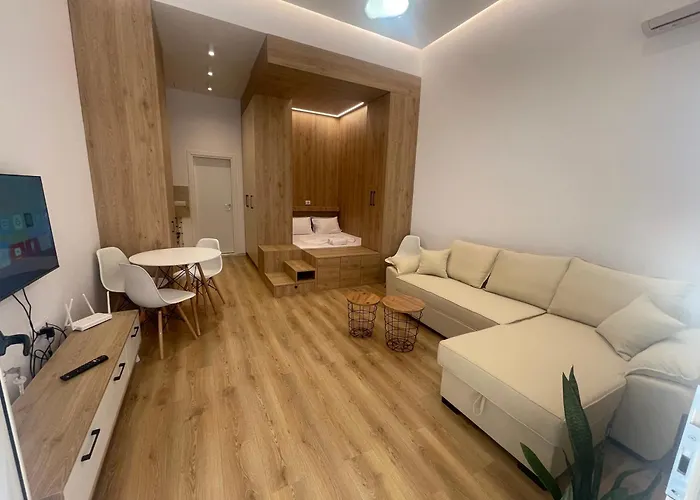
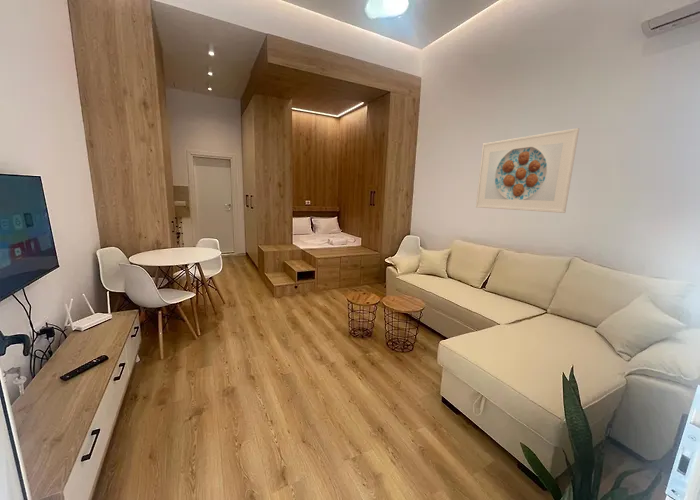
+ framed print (519, 174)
